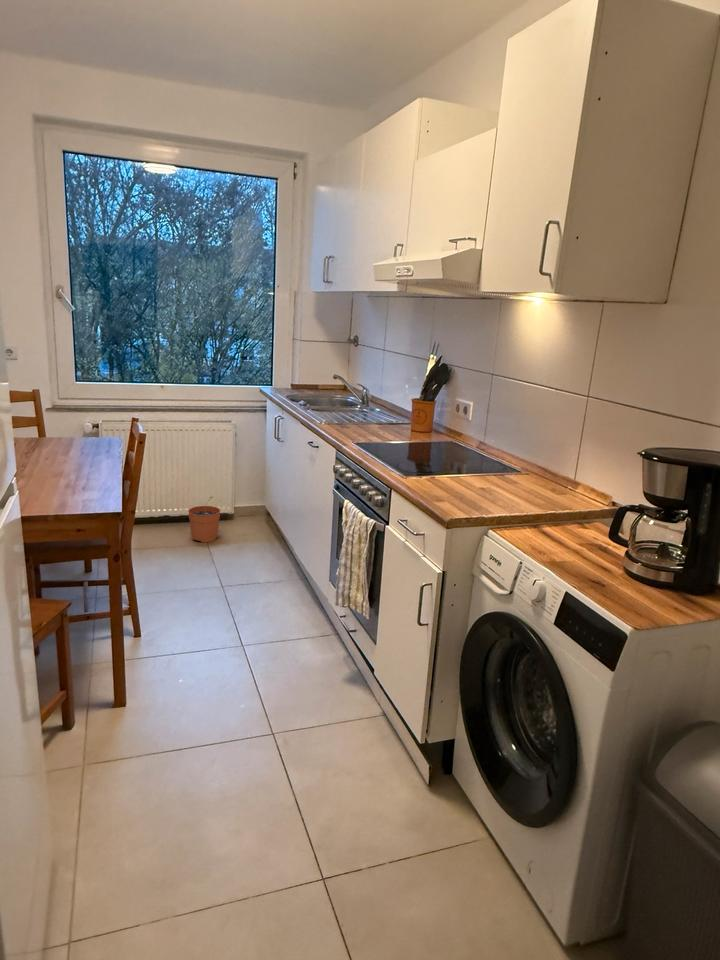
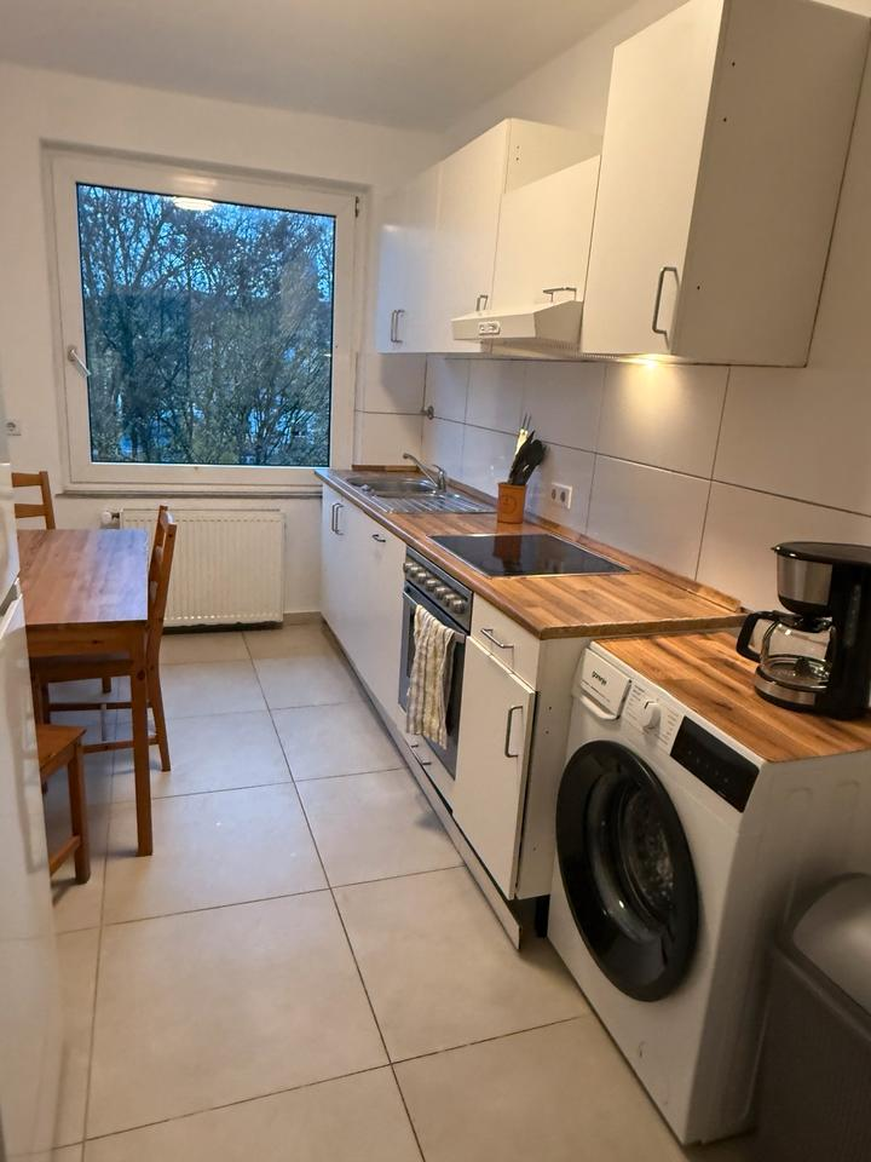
- plant pot (204, 517)
